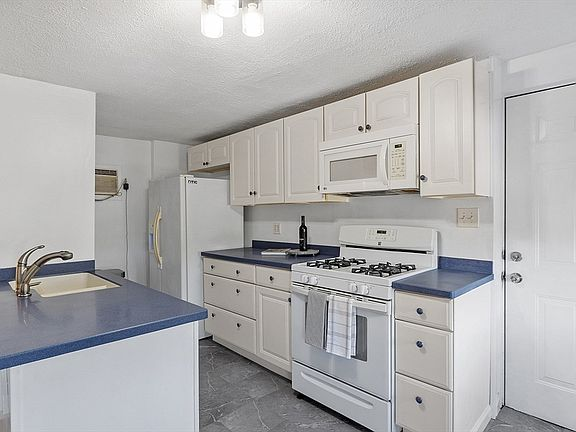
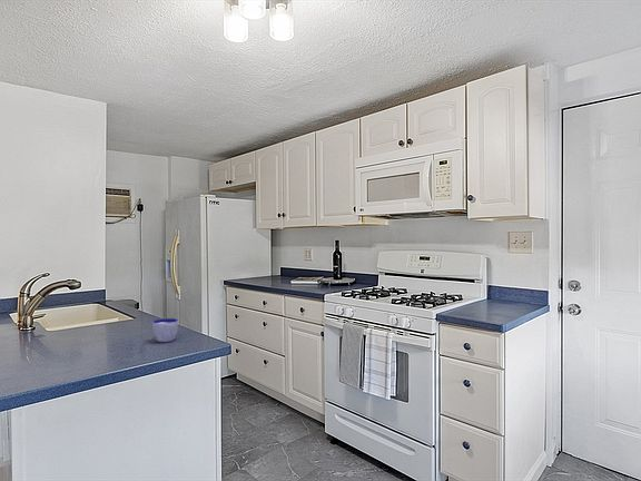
+ cup (164, 330)
